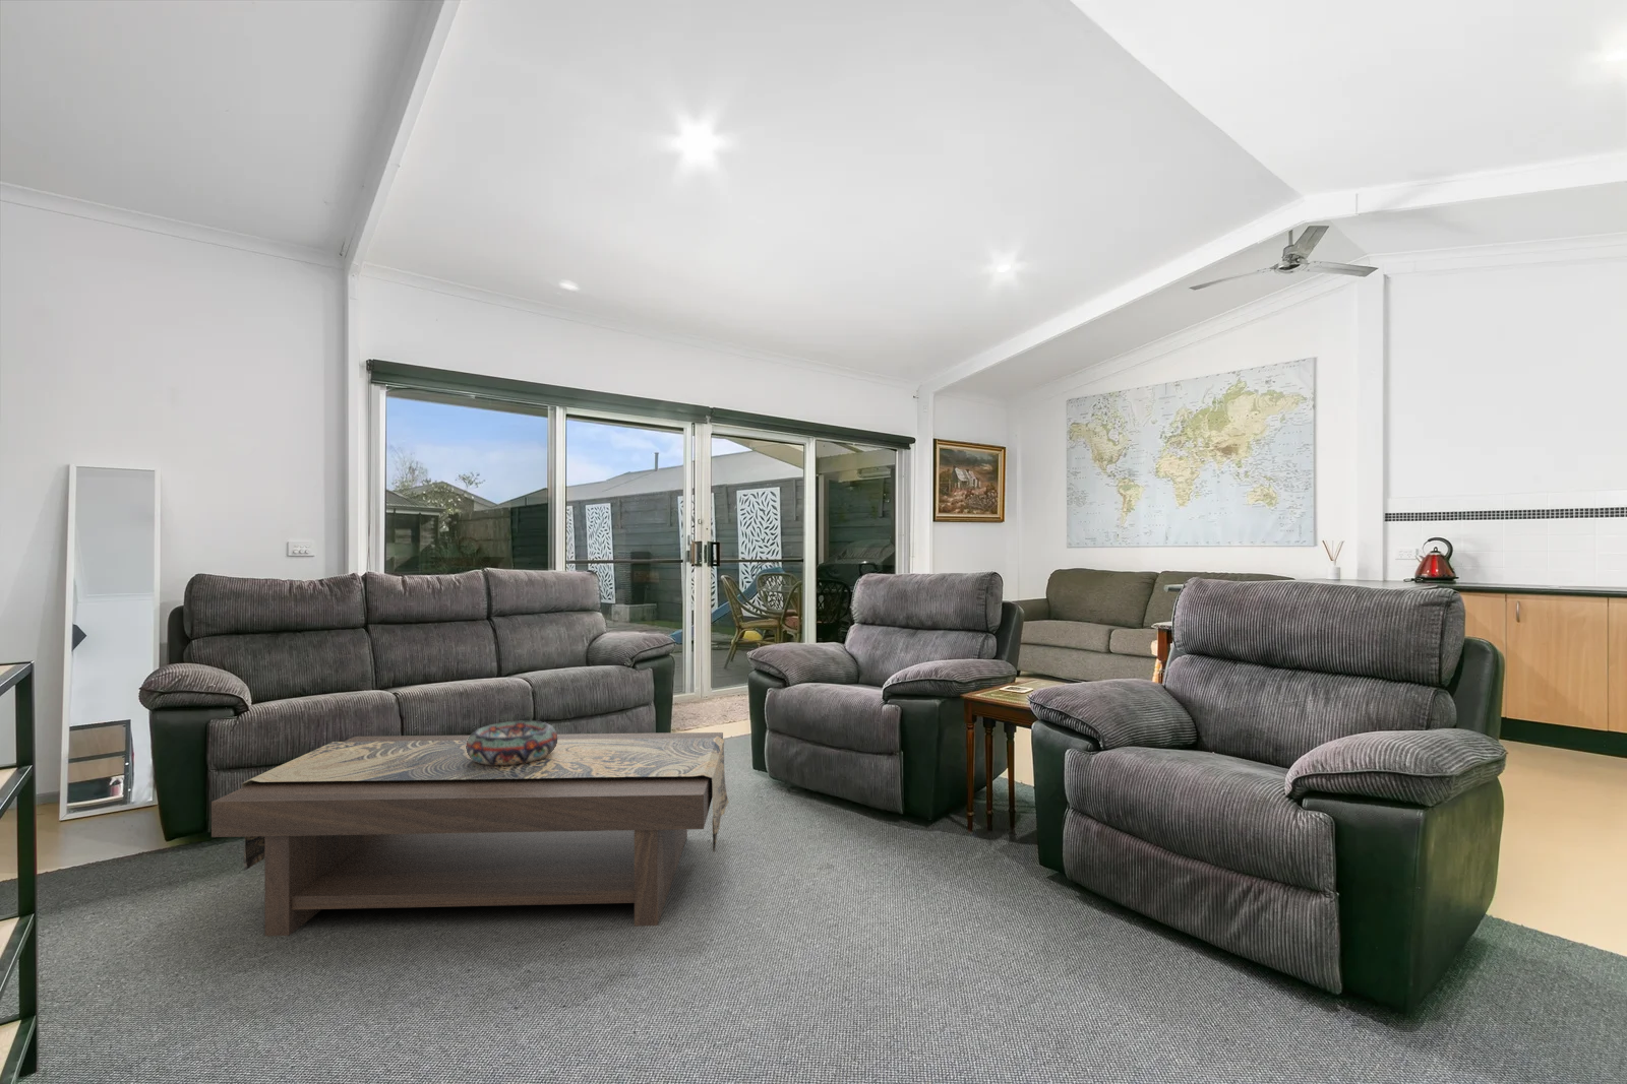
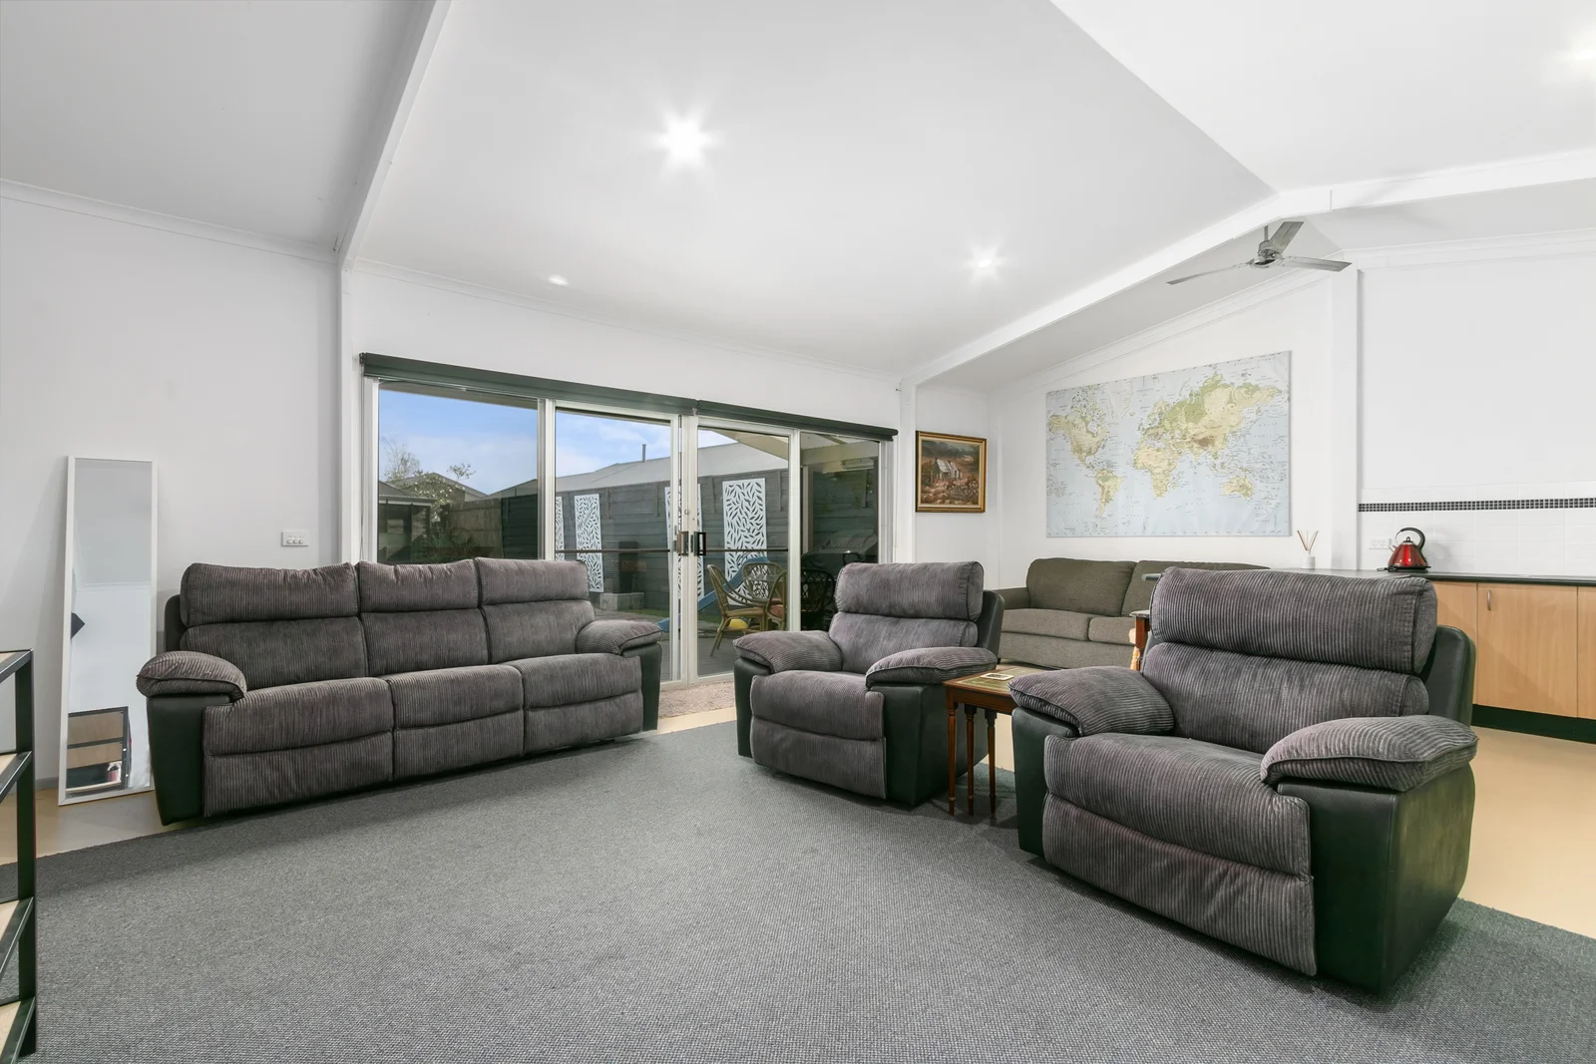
- decorative bowl (512, 742)
- coffee table (508, 817)
